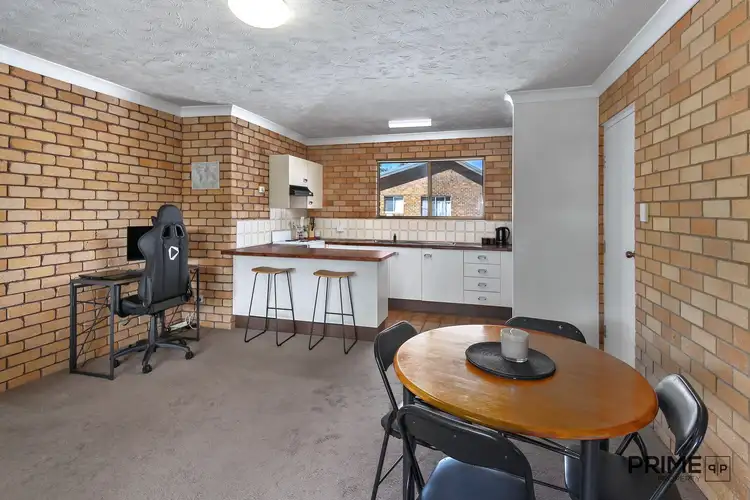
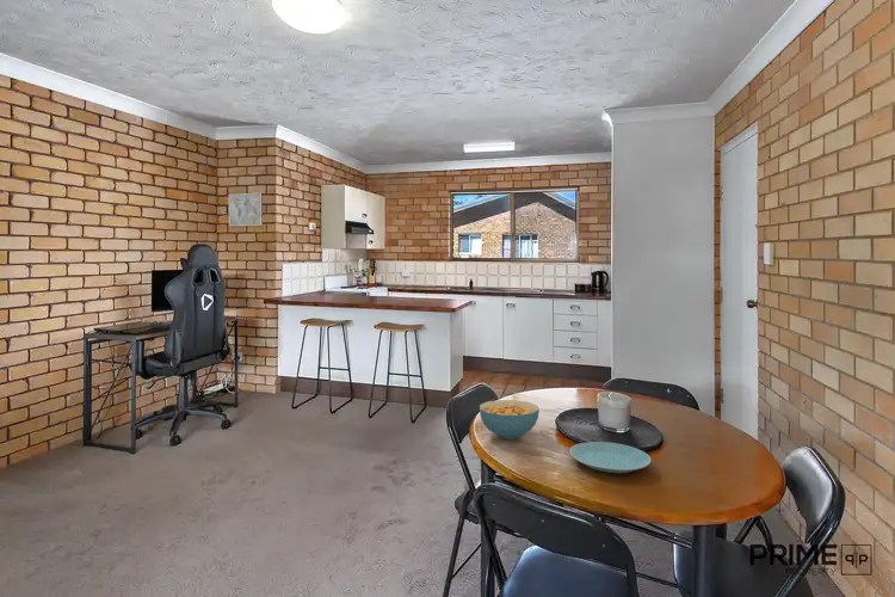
+ plate (609, 458)
+ cereal bowl (508, 421)
